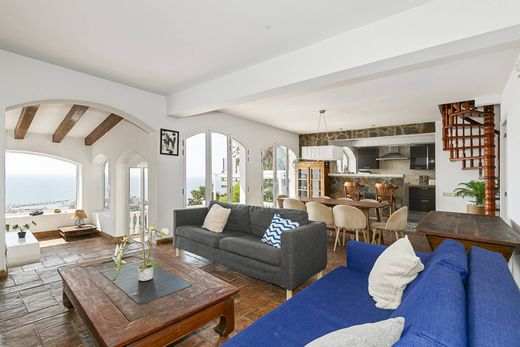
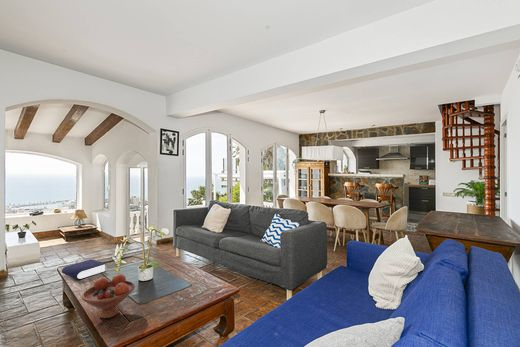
+ book (84, 269)
+ fruit bowl (109, 297)
